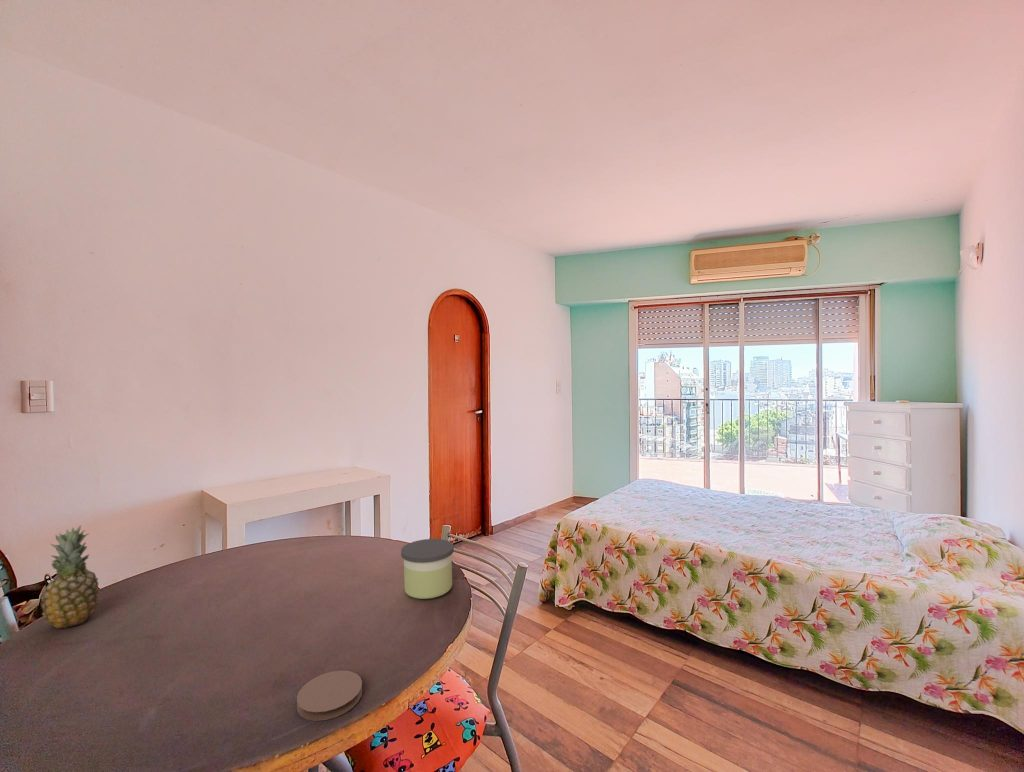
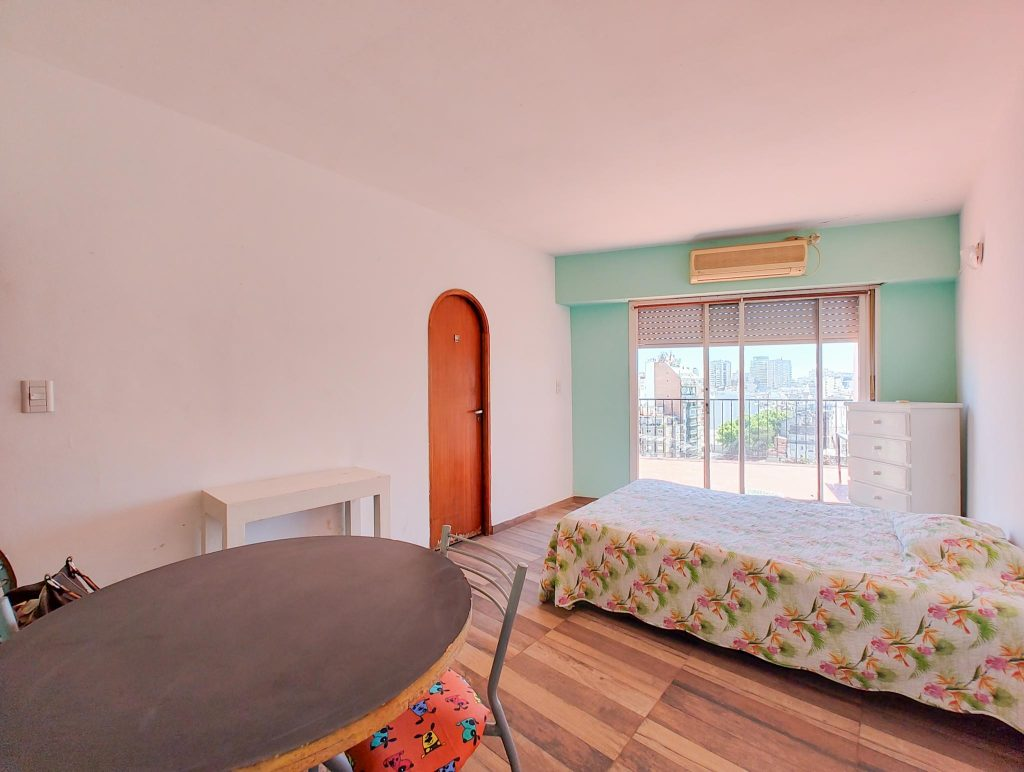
- coaster (330, 693)
- candle (428, 568)
- fruit (70, 575)
